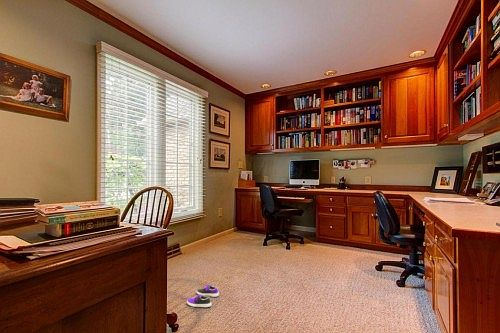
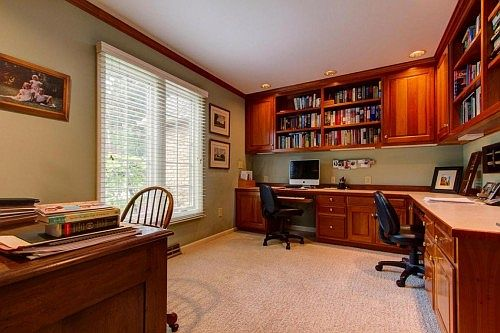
- shoe (203, 294)
